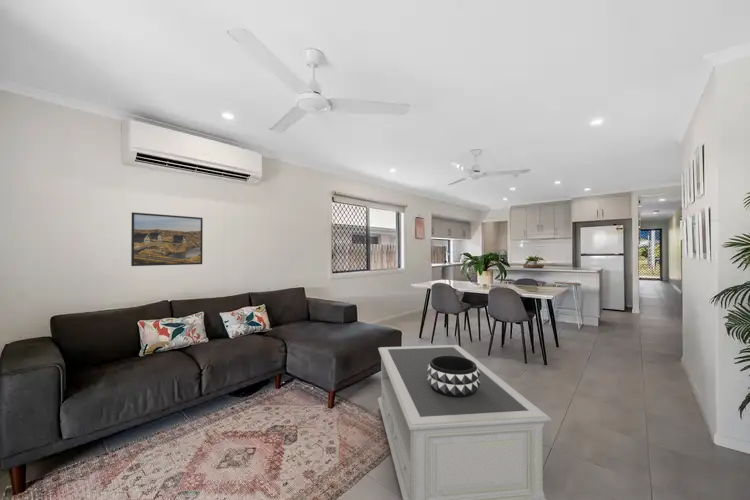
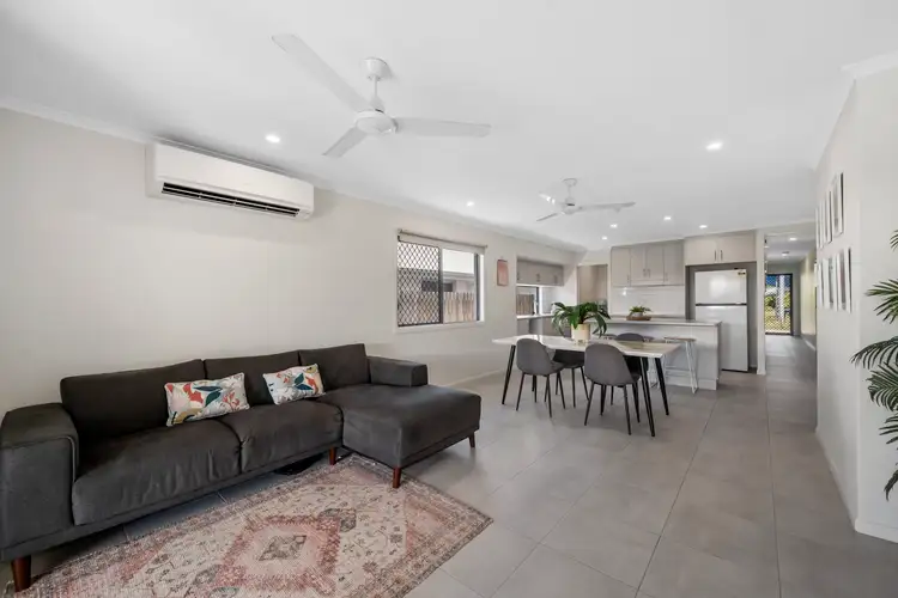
- decorative bowl (452, 374)
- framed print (169, 240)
- coffee table (441, 409)
